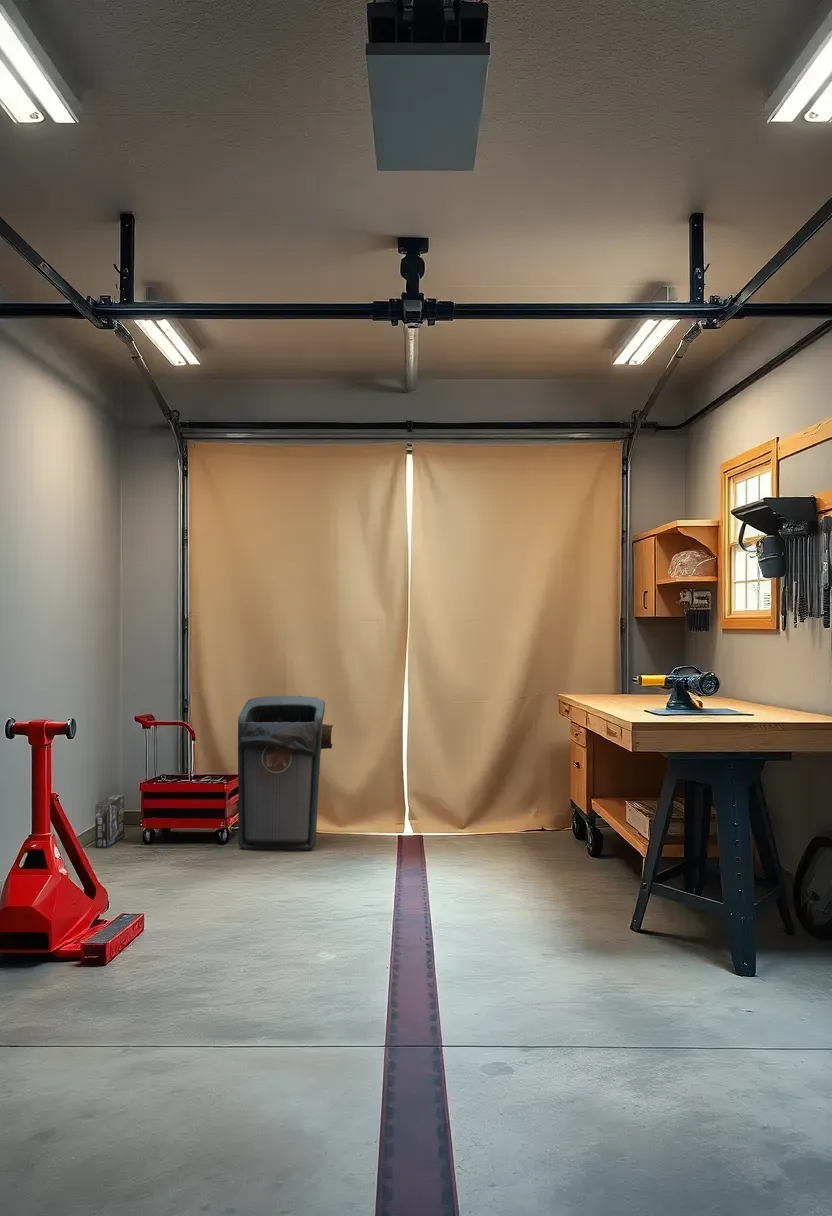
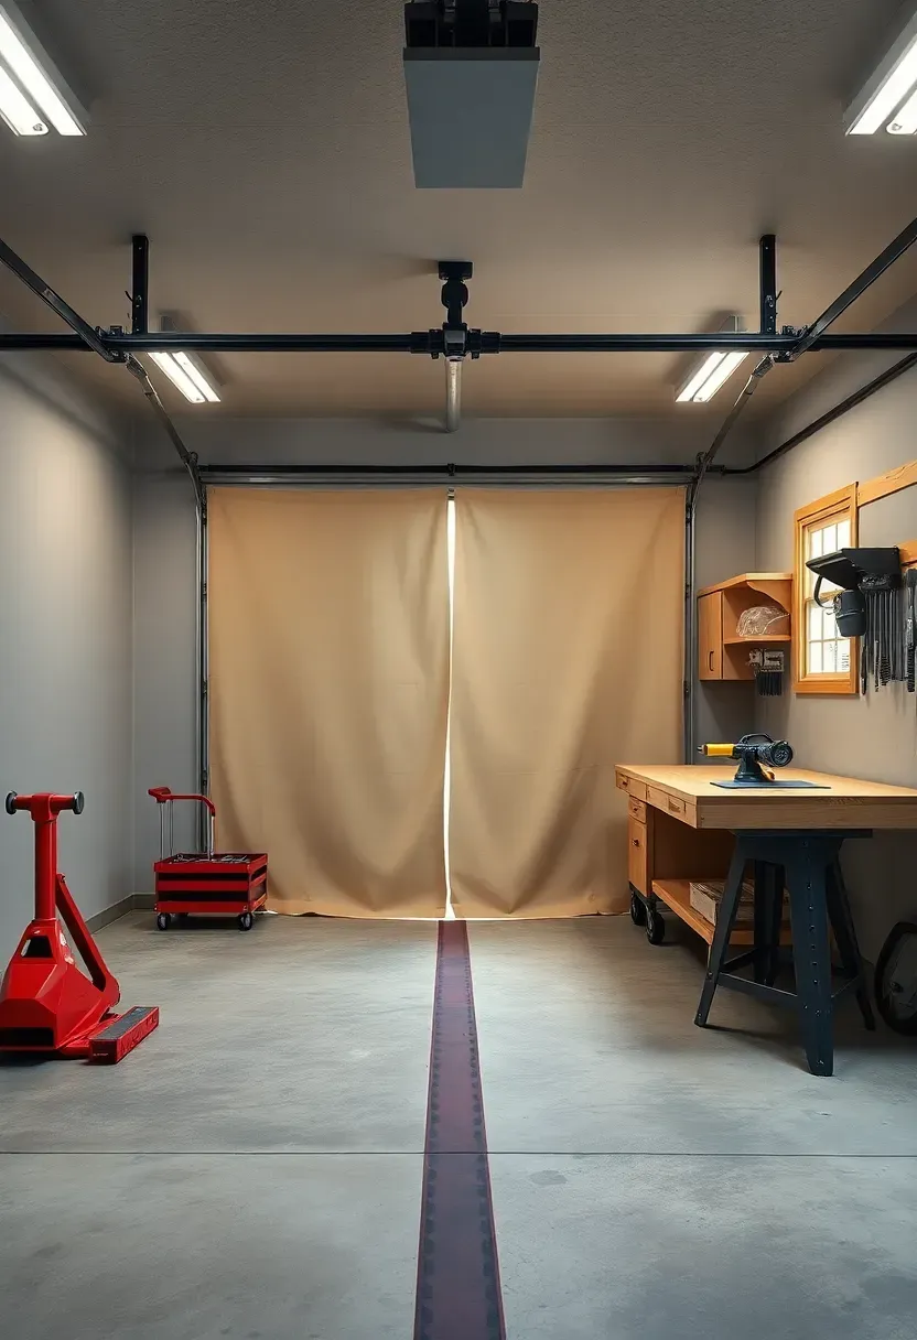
- box (110, 821)
- trash can (282, 769)
